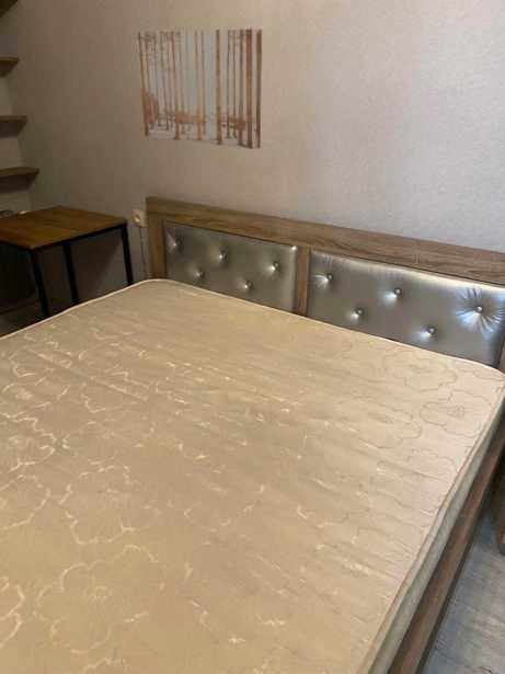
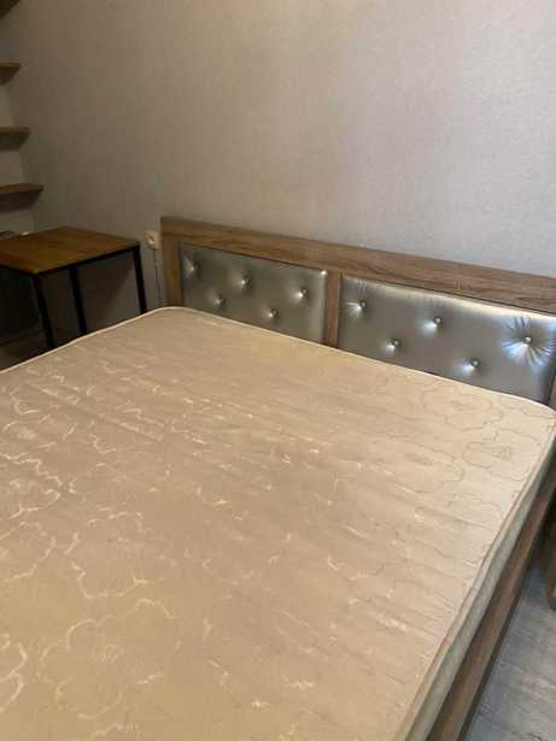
- wall art (196, 89)
